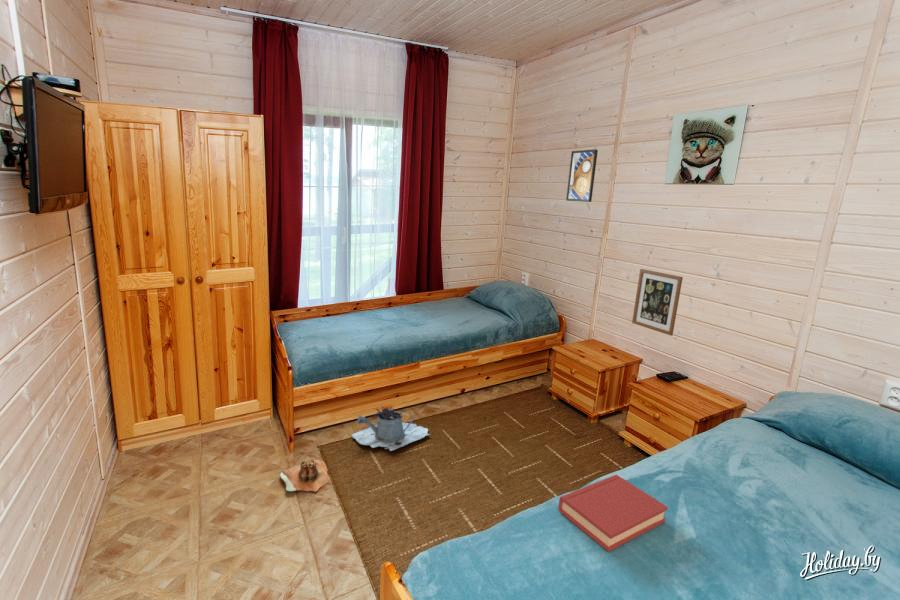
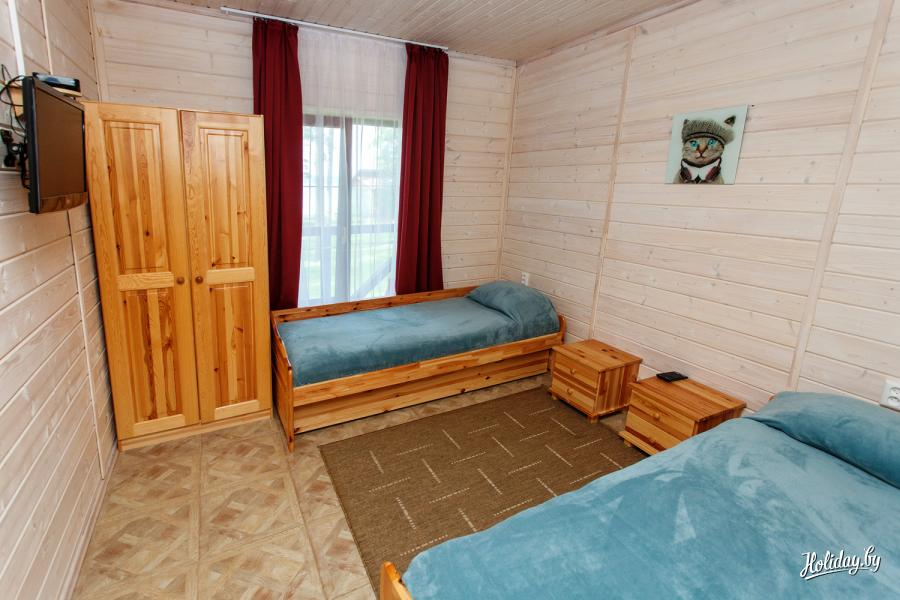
- watering can (392, 422)
- wall art (655, 301)
- hardback book (612, 508)
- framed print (581, 176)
- boots (306, 468)
